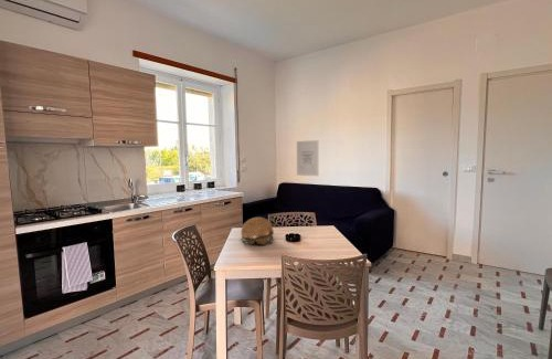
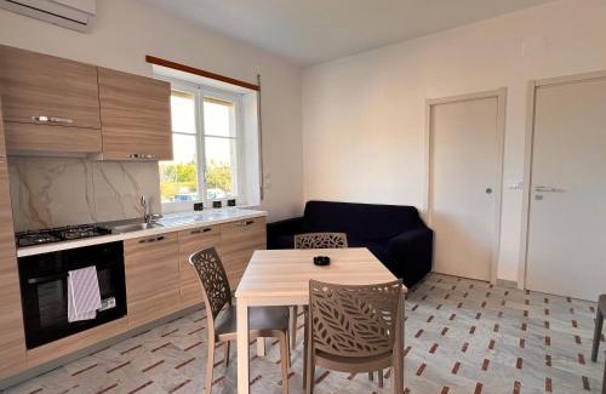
- decorative bowl (257, 229)
- wall art (307, 158)
